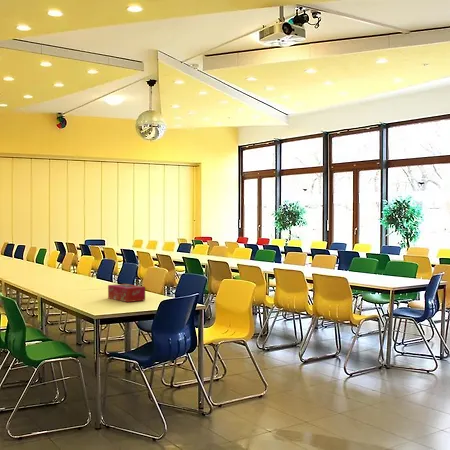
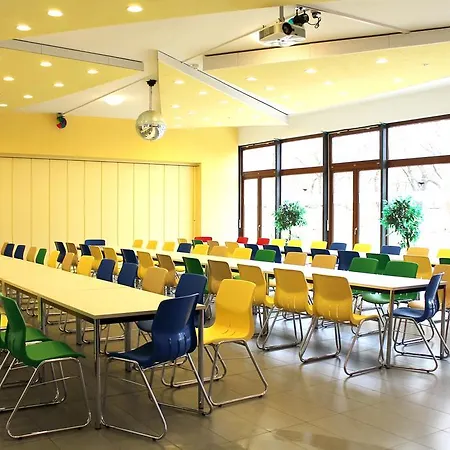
- tissue box (126, 292)
